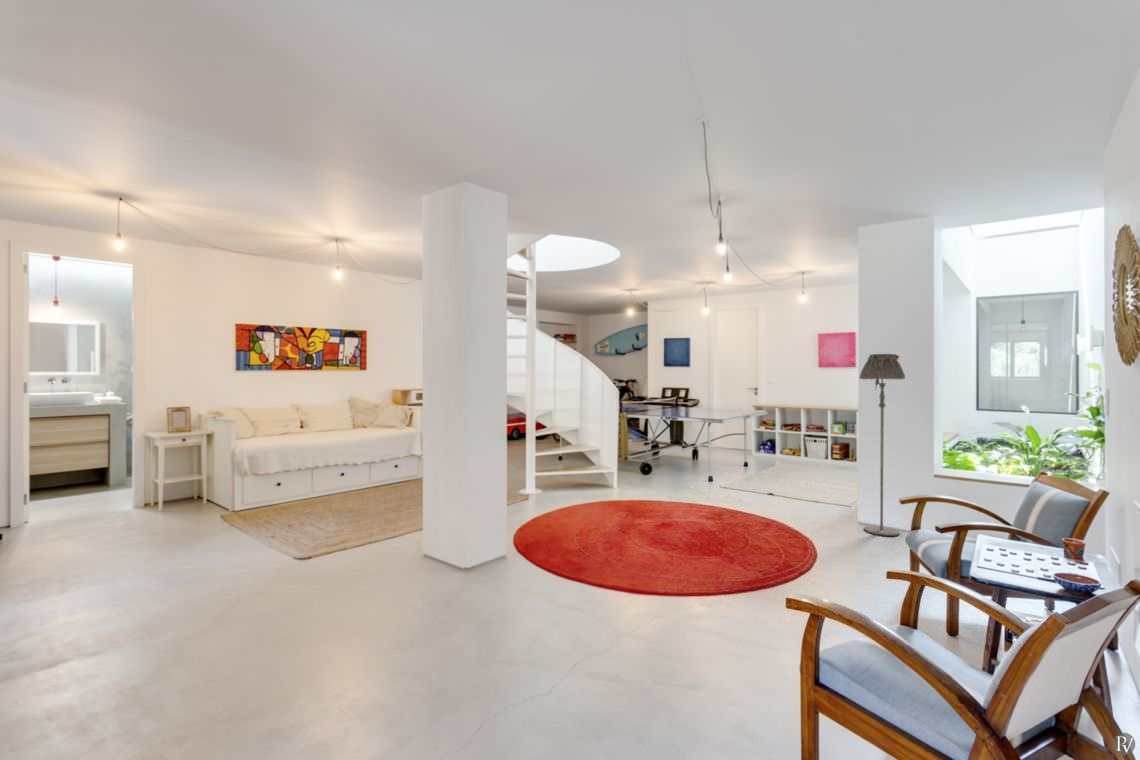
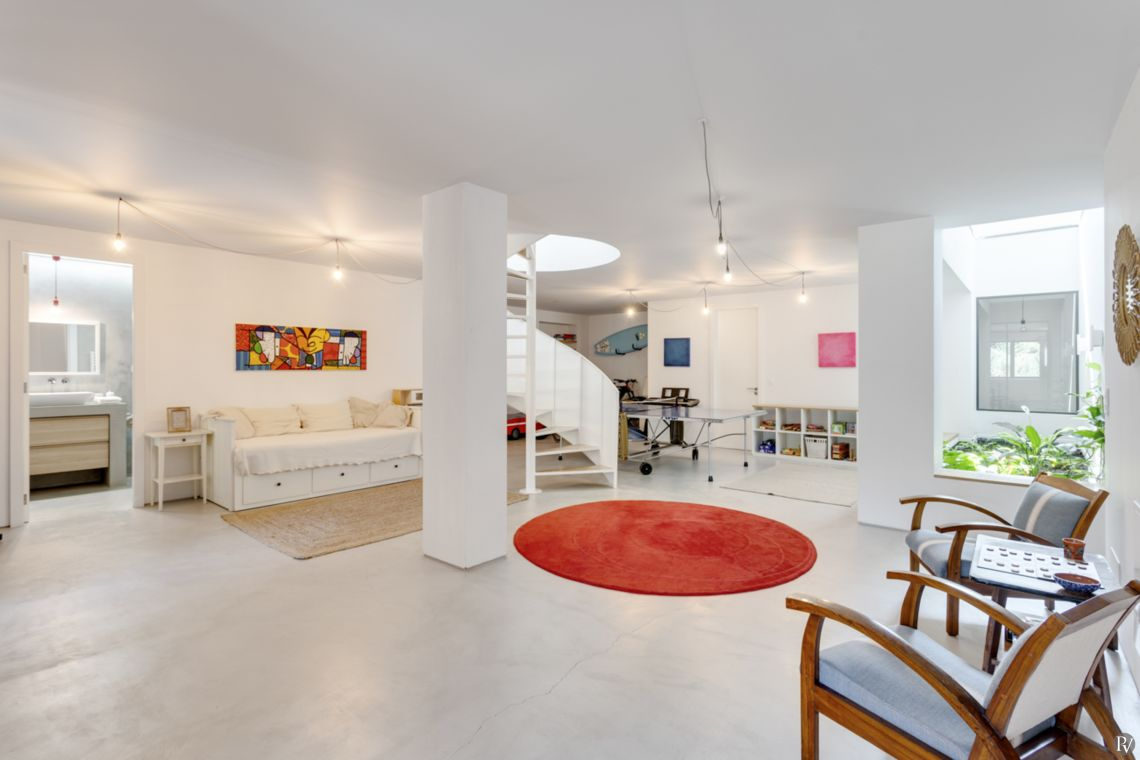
- floor lamp (881, 442)
